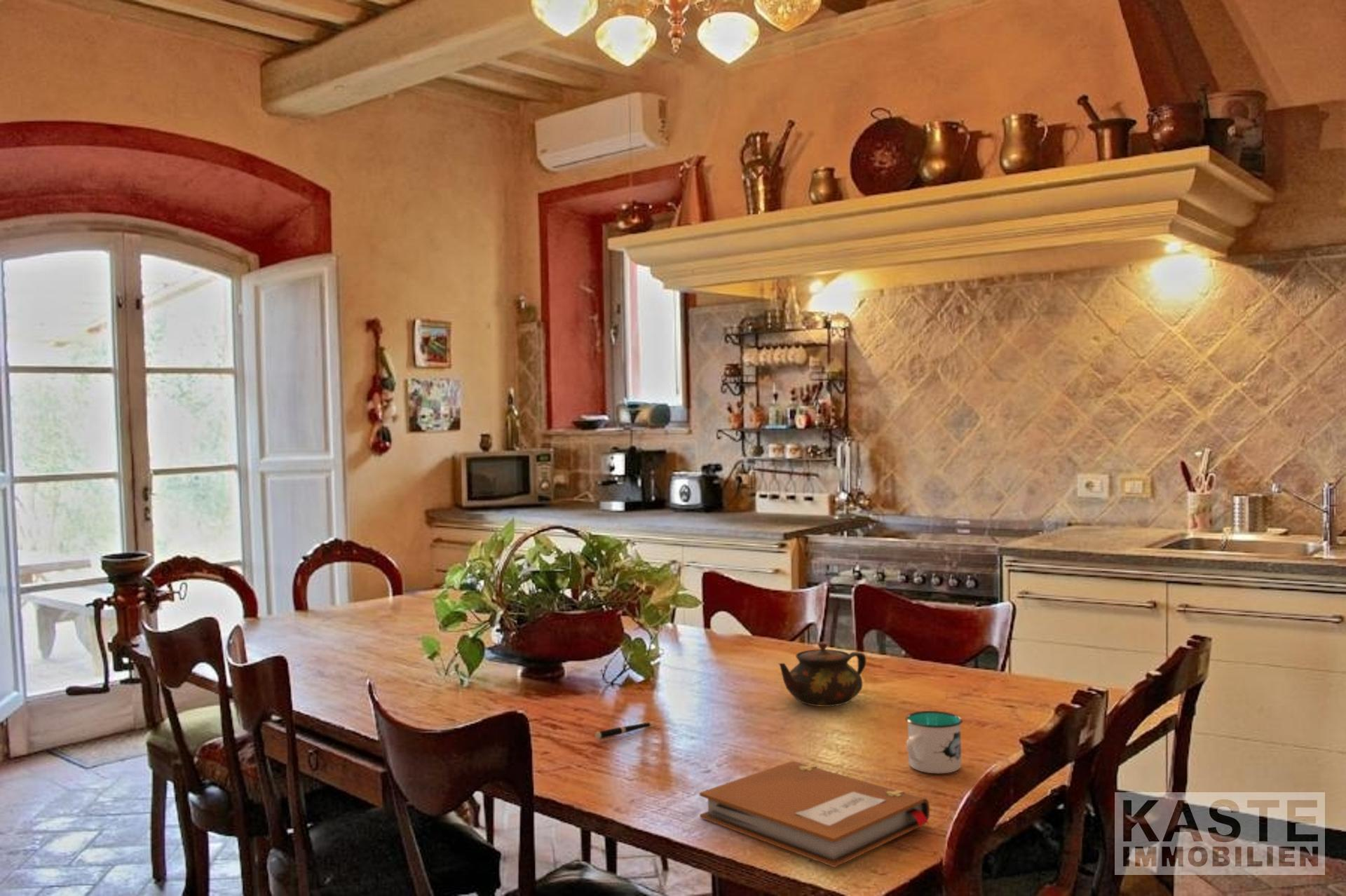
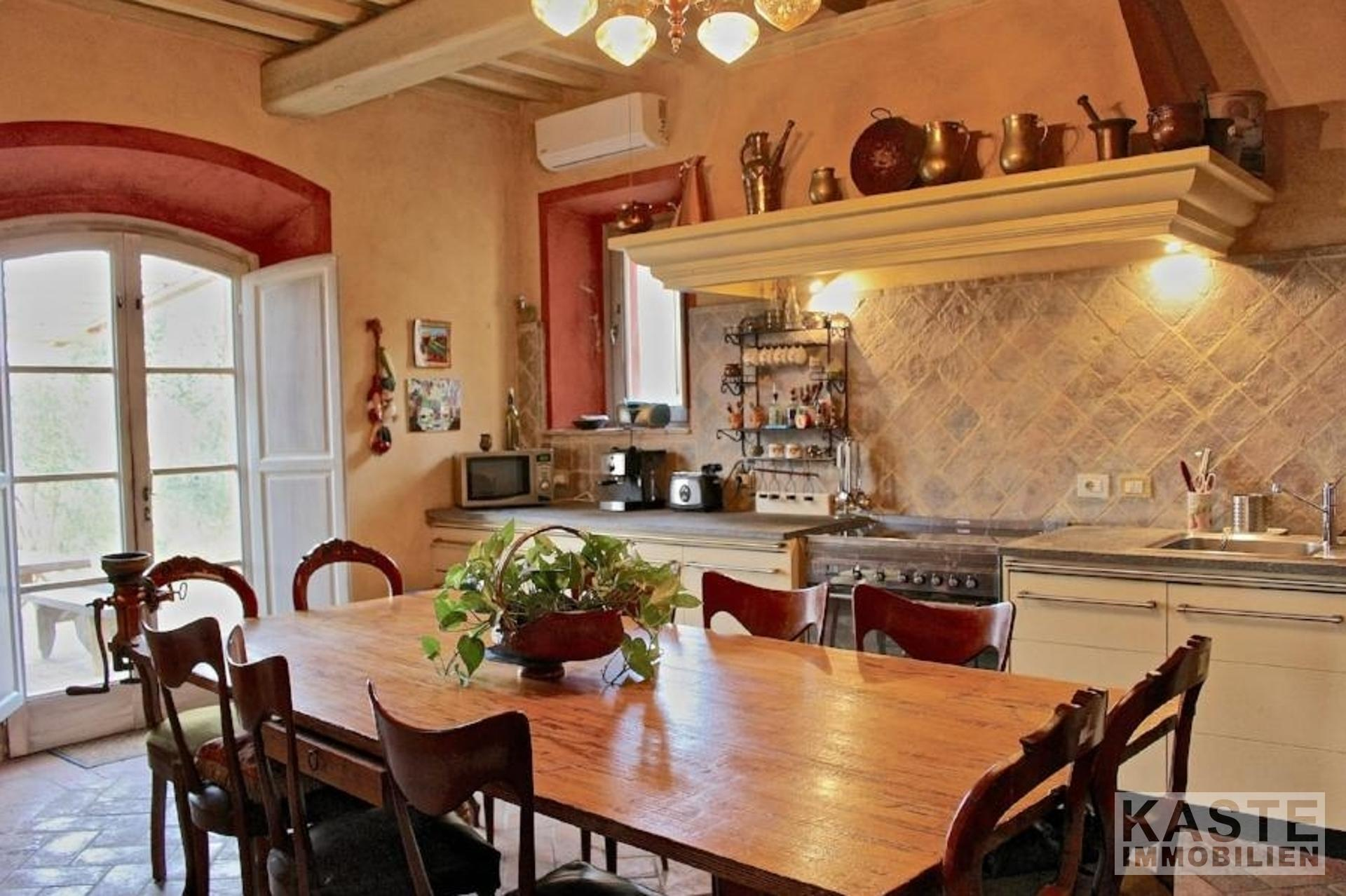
- pen (627, 728)
- mug (930, 743)
- teapot (822, 671)
- notebook (817, 808)
